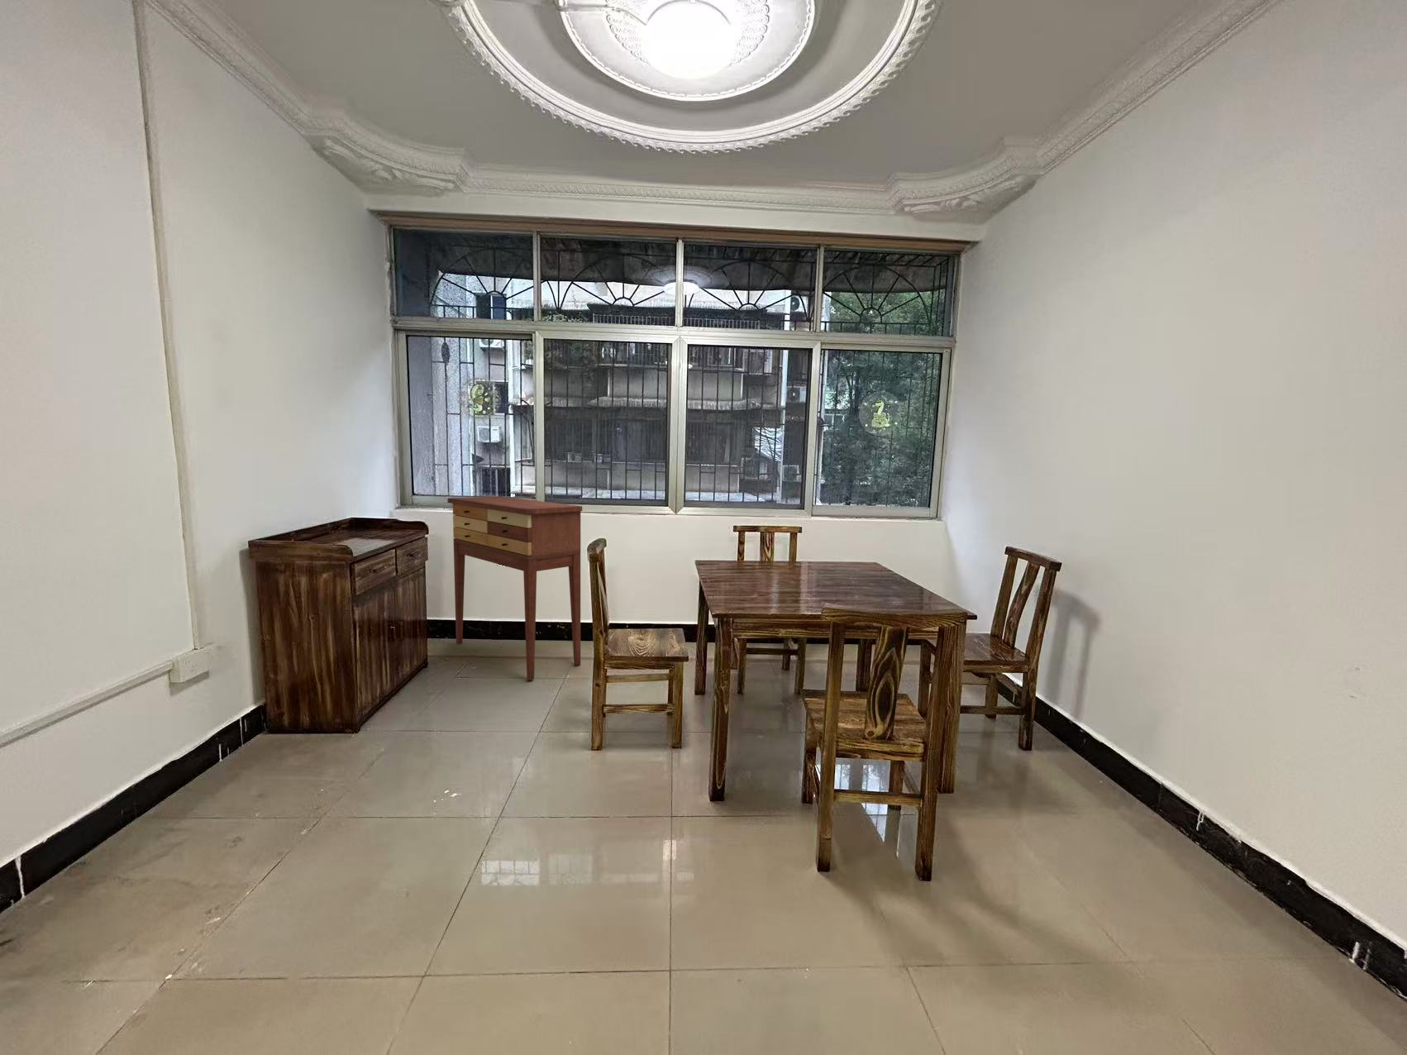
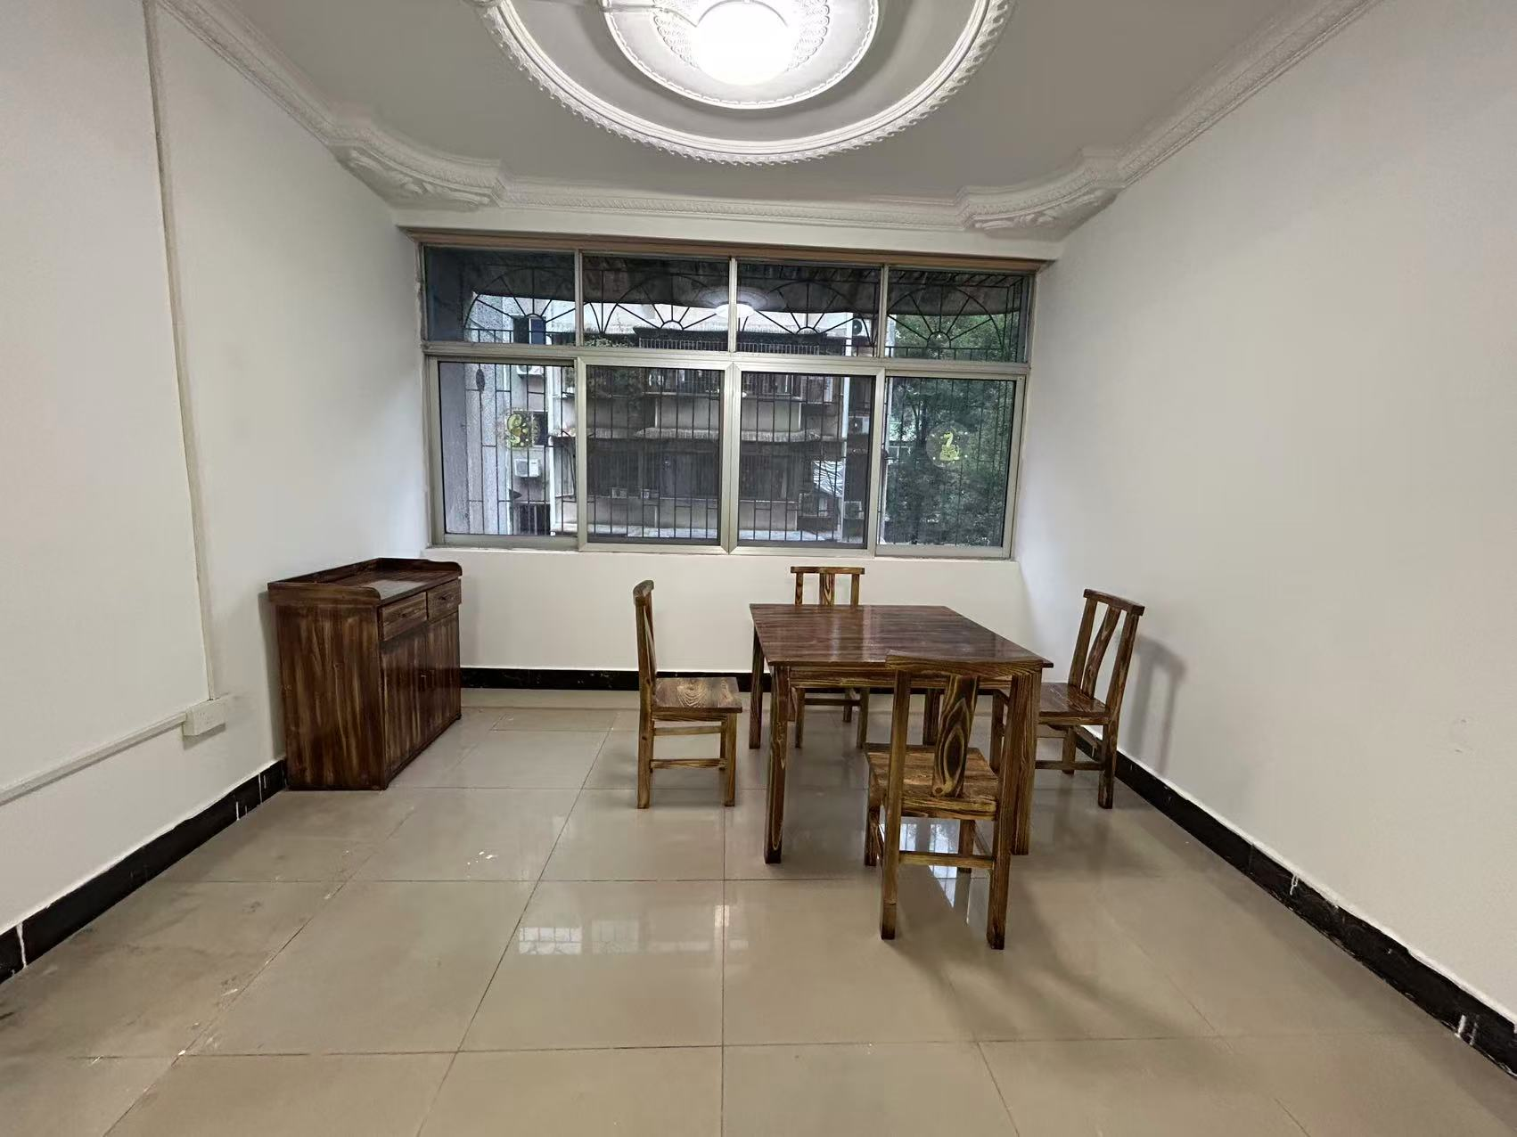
- console table (516, 569)
